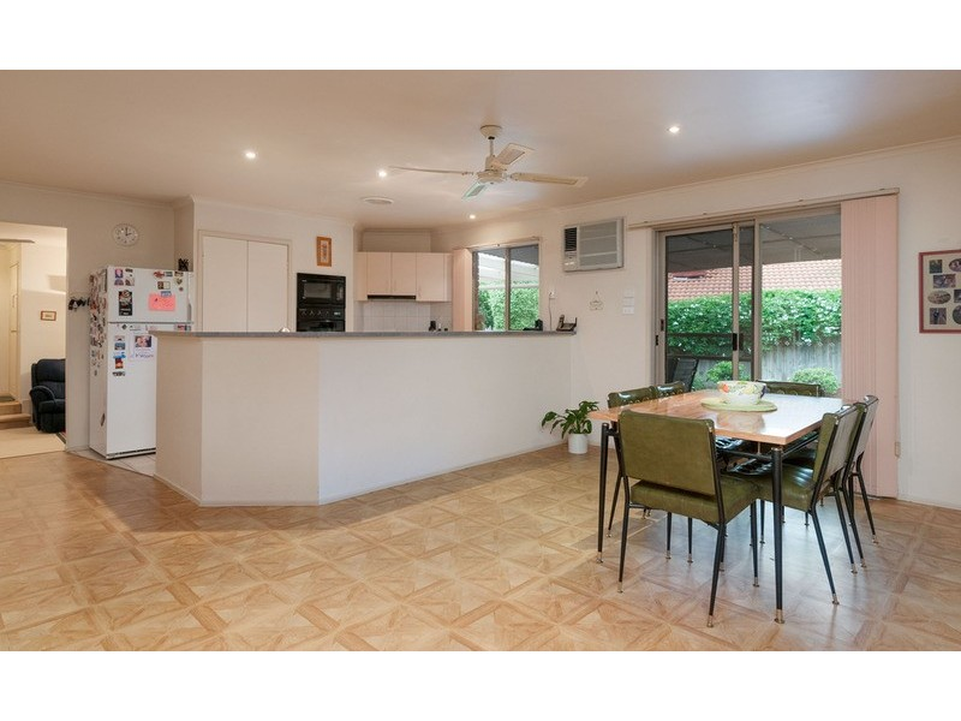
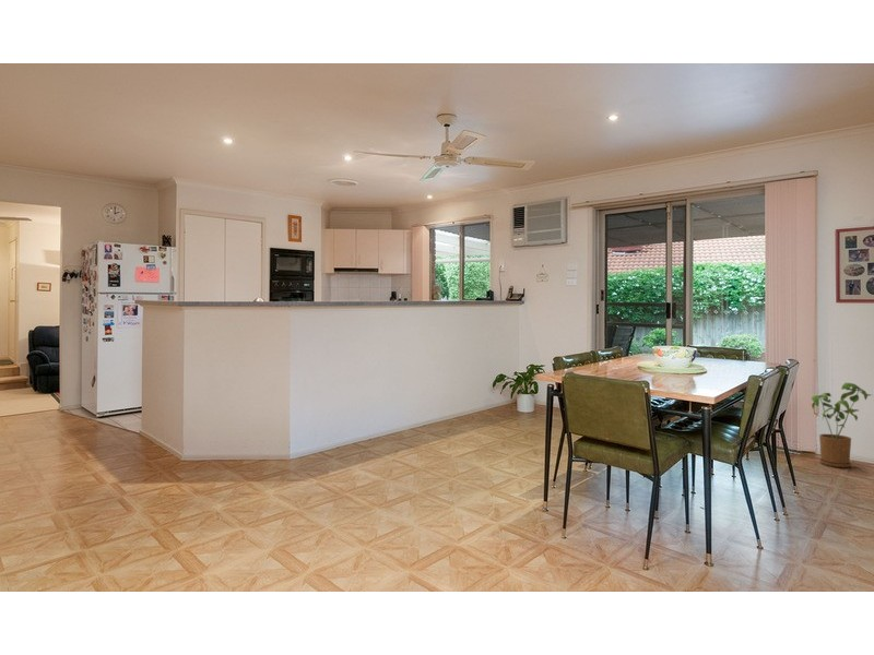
+ house plant (837, 424)
